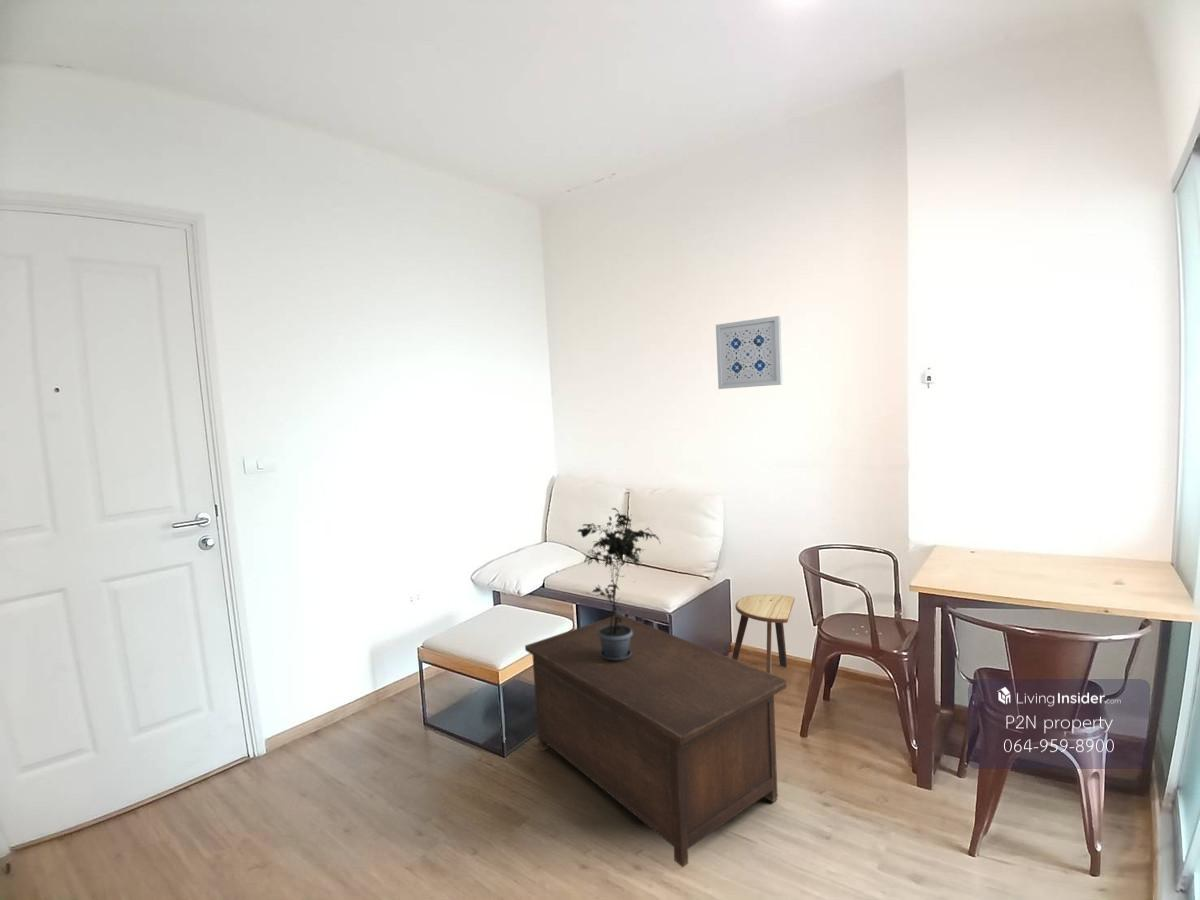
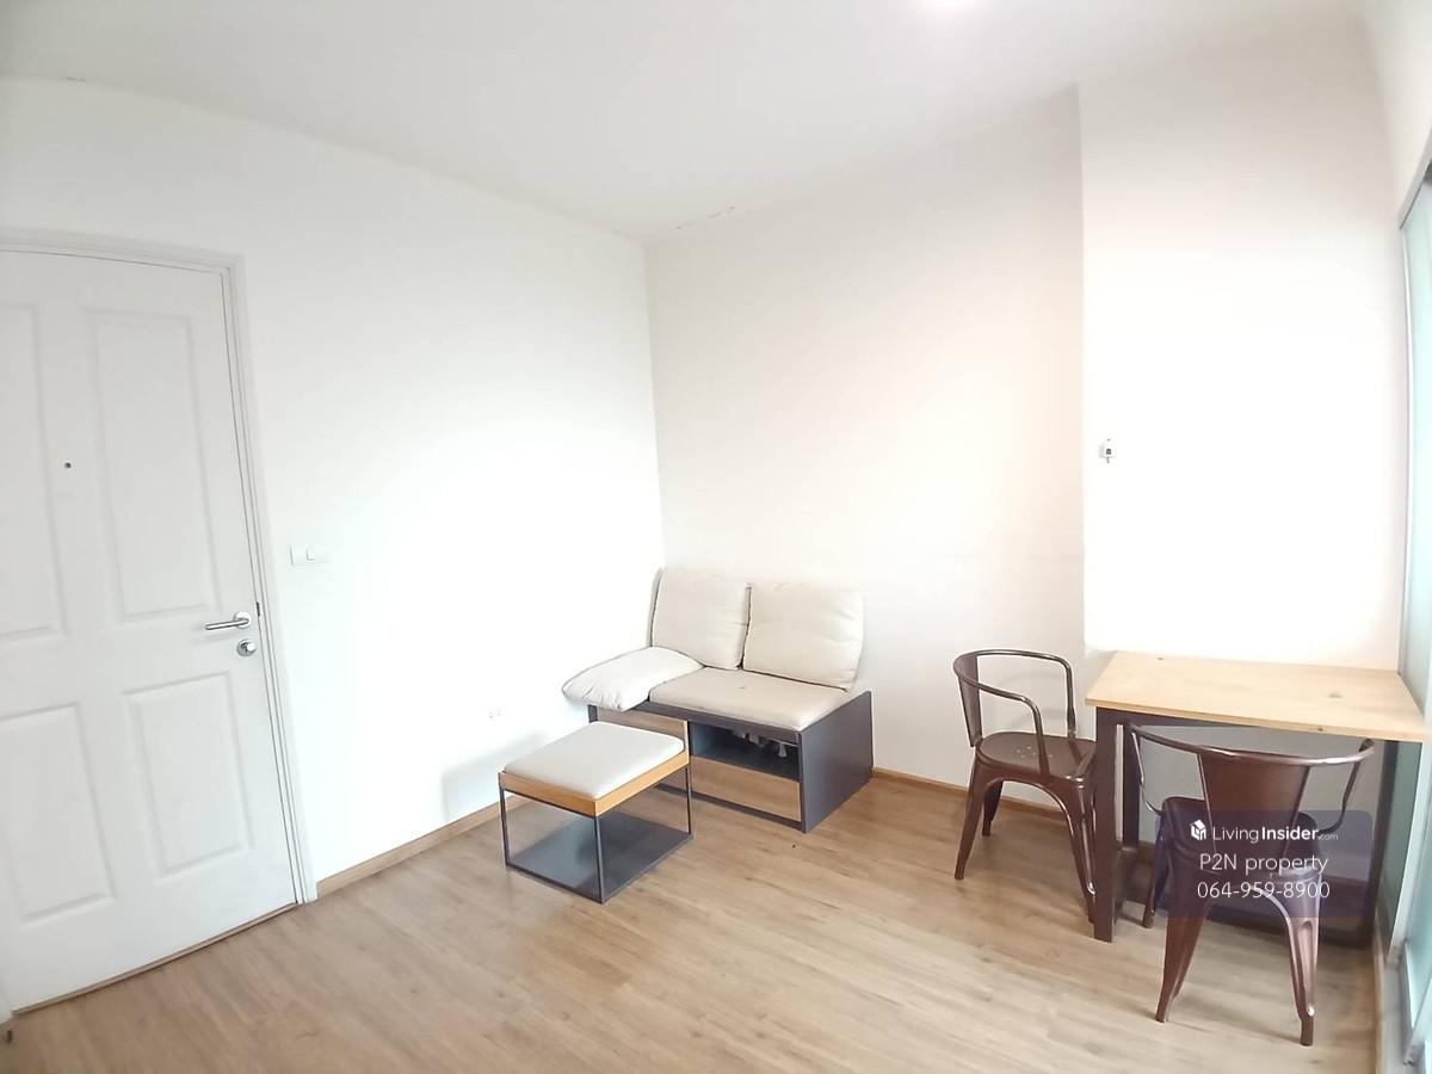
- cabinet (646, 716)
- wall art (748, 353)
- potted plant (614, 584)
- stool (767, 643)
